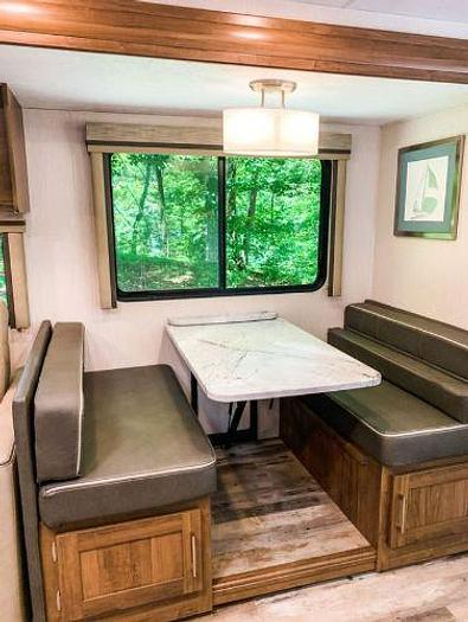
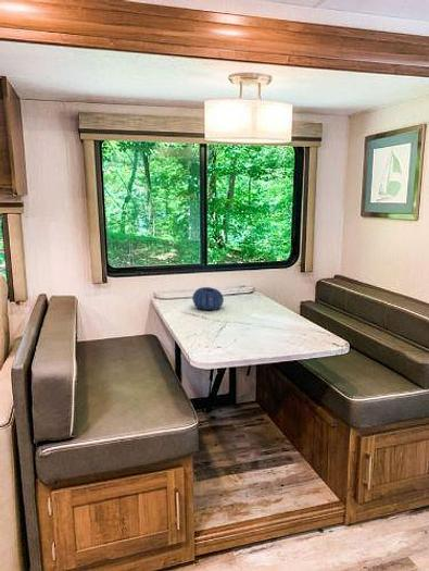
+ decorative bowl (207, 298)
